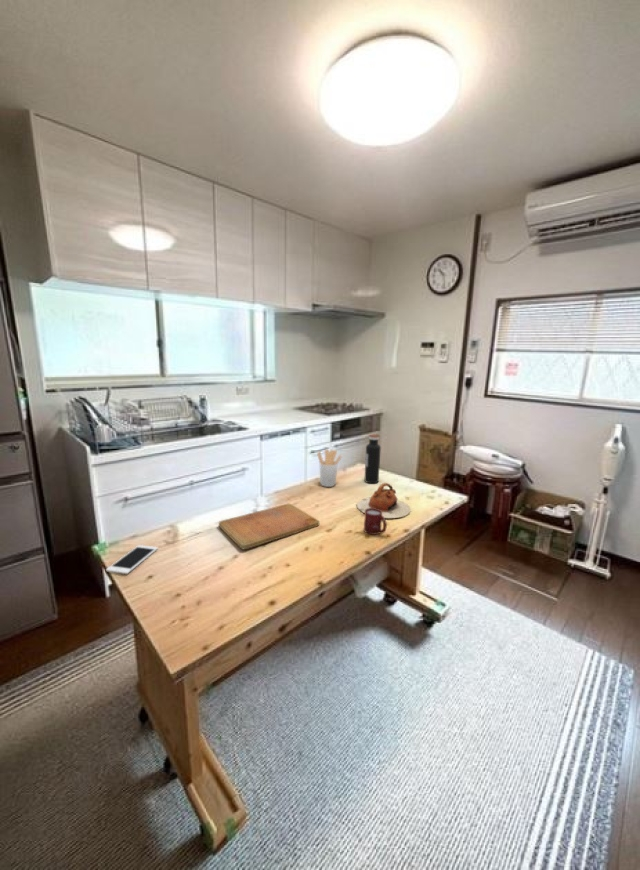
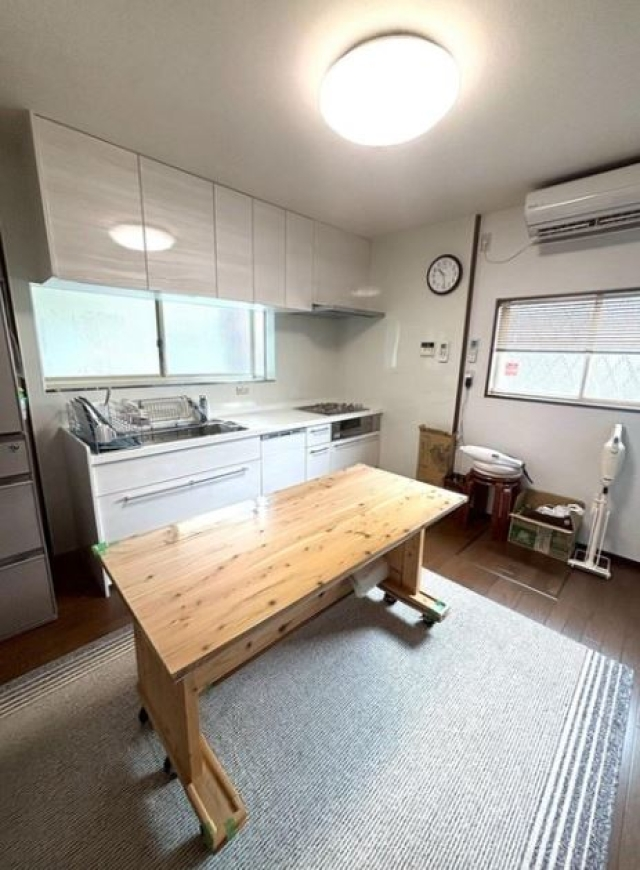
- cutting board (269, 523)
- cell phone (133, 558)
- cup (376, 522)
- teapot (384, 495)
- utensil holder (328, 466)
- water bottle (372, 458)
